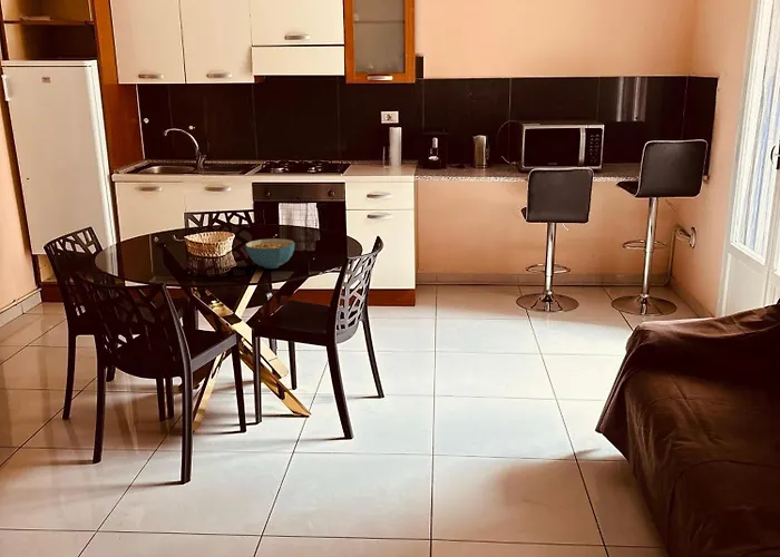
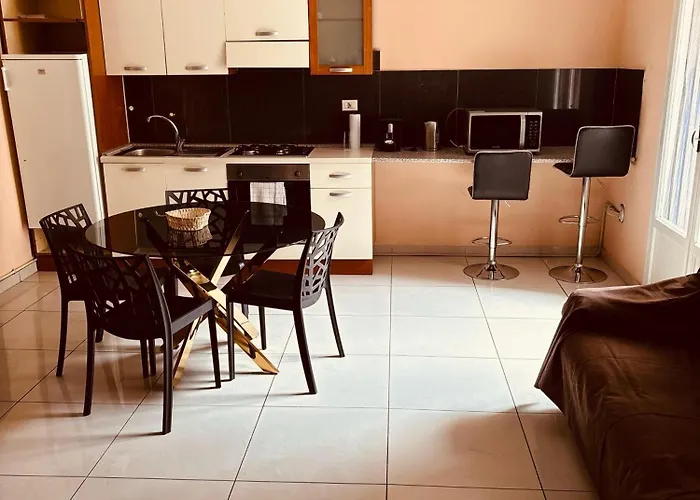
- cereal bowl (270, 255)
